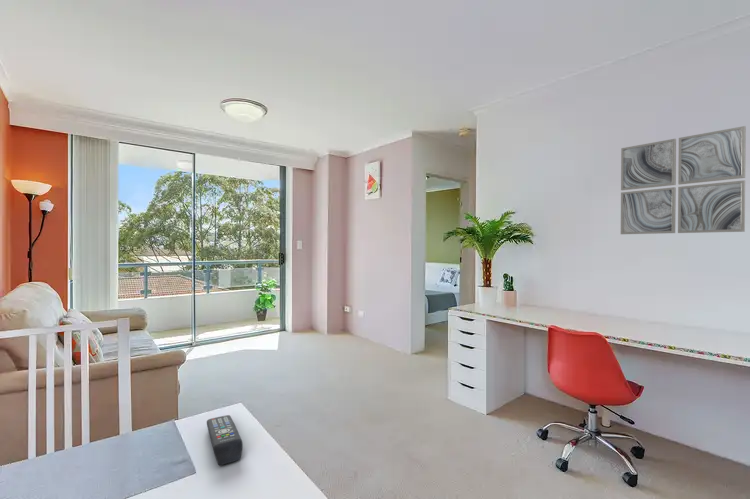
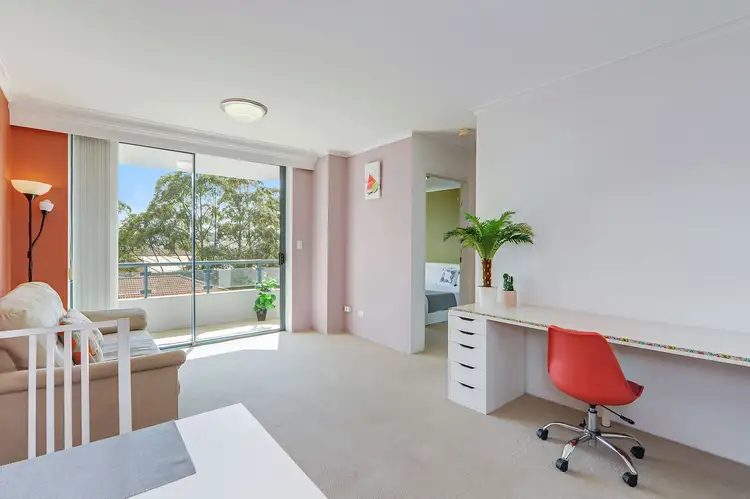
- remote control (223, 434)
- wall art (675, 184)
